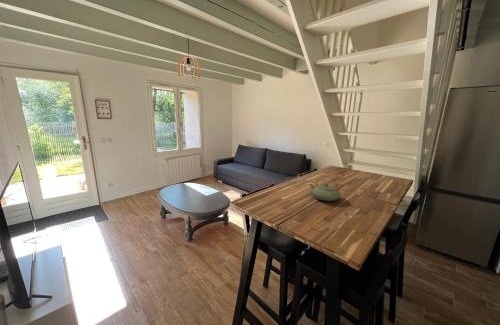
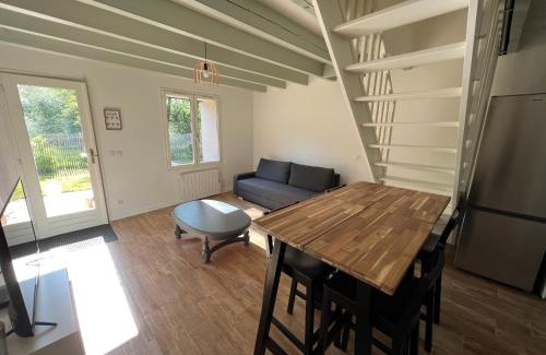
- teapot (324, 186)
